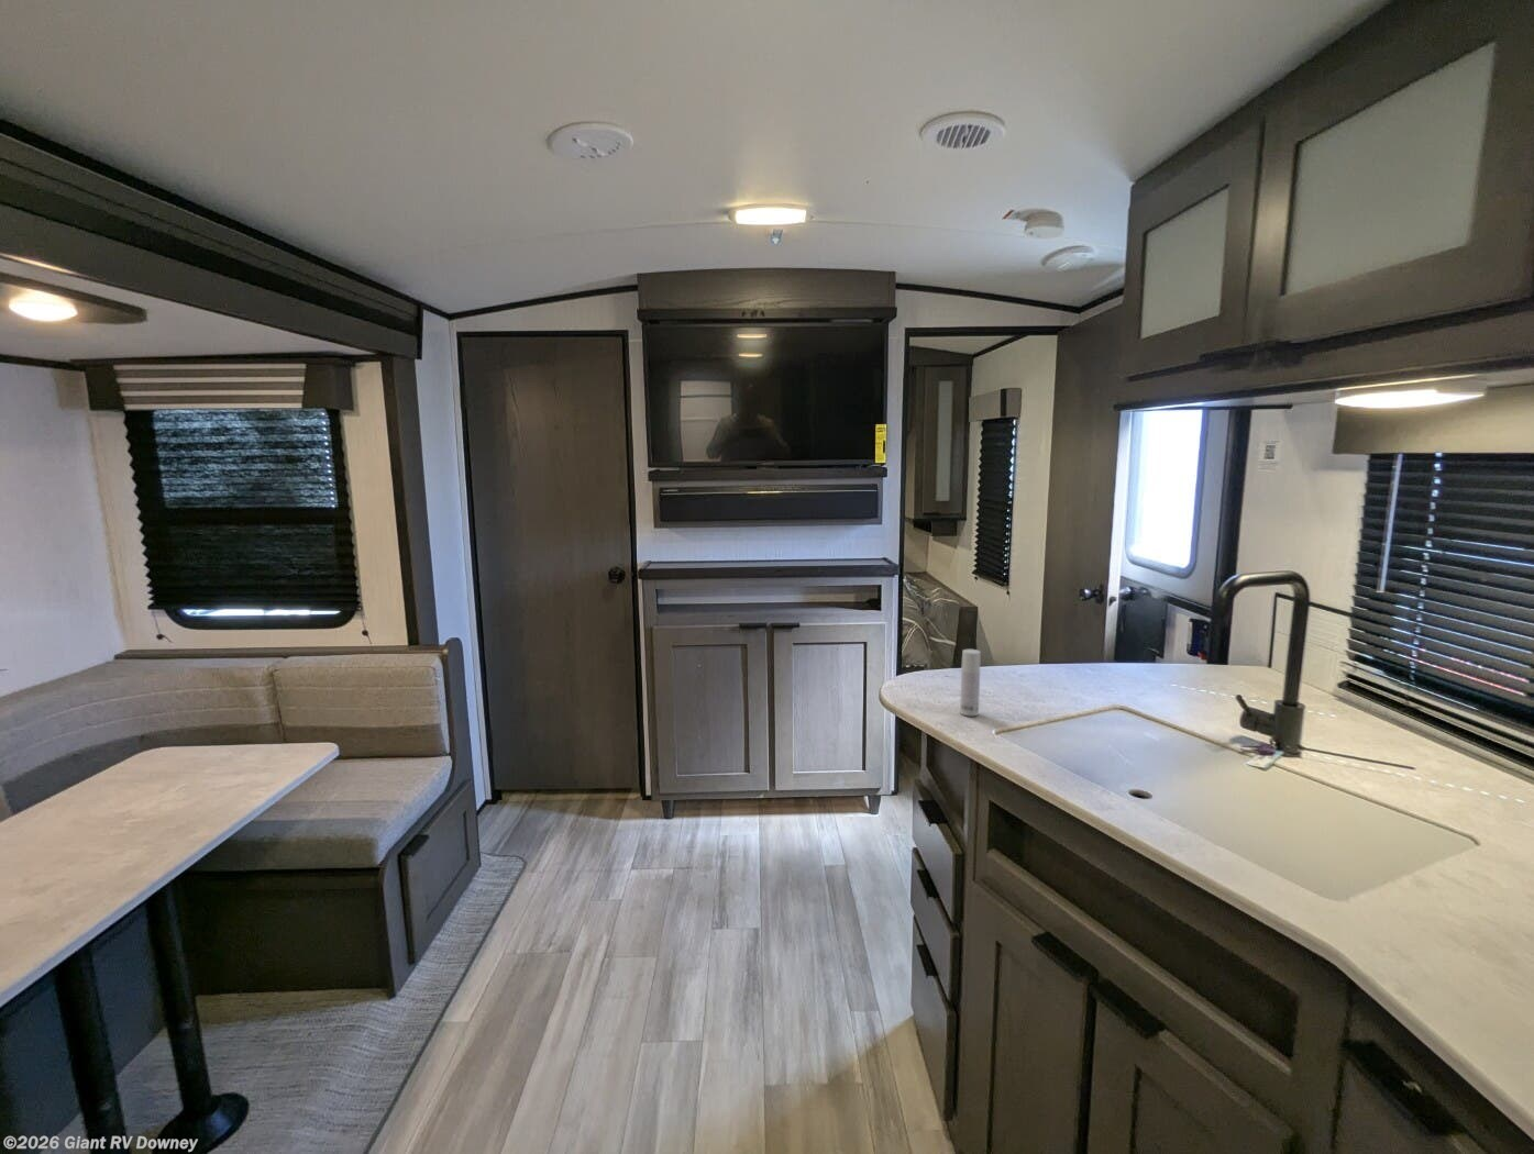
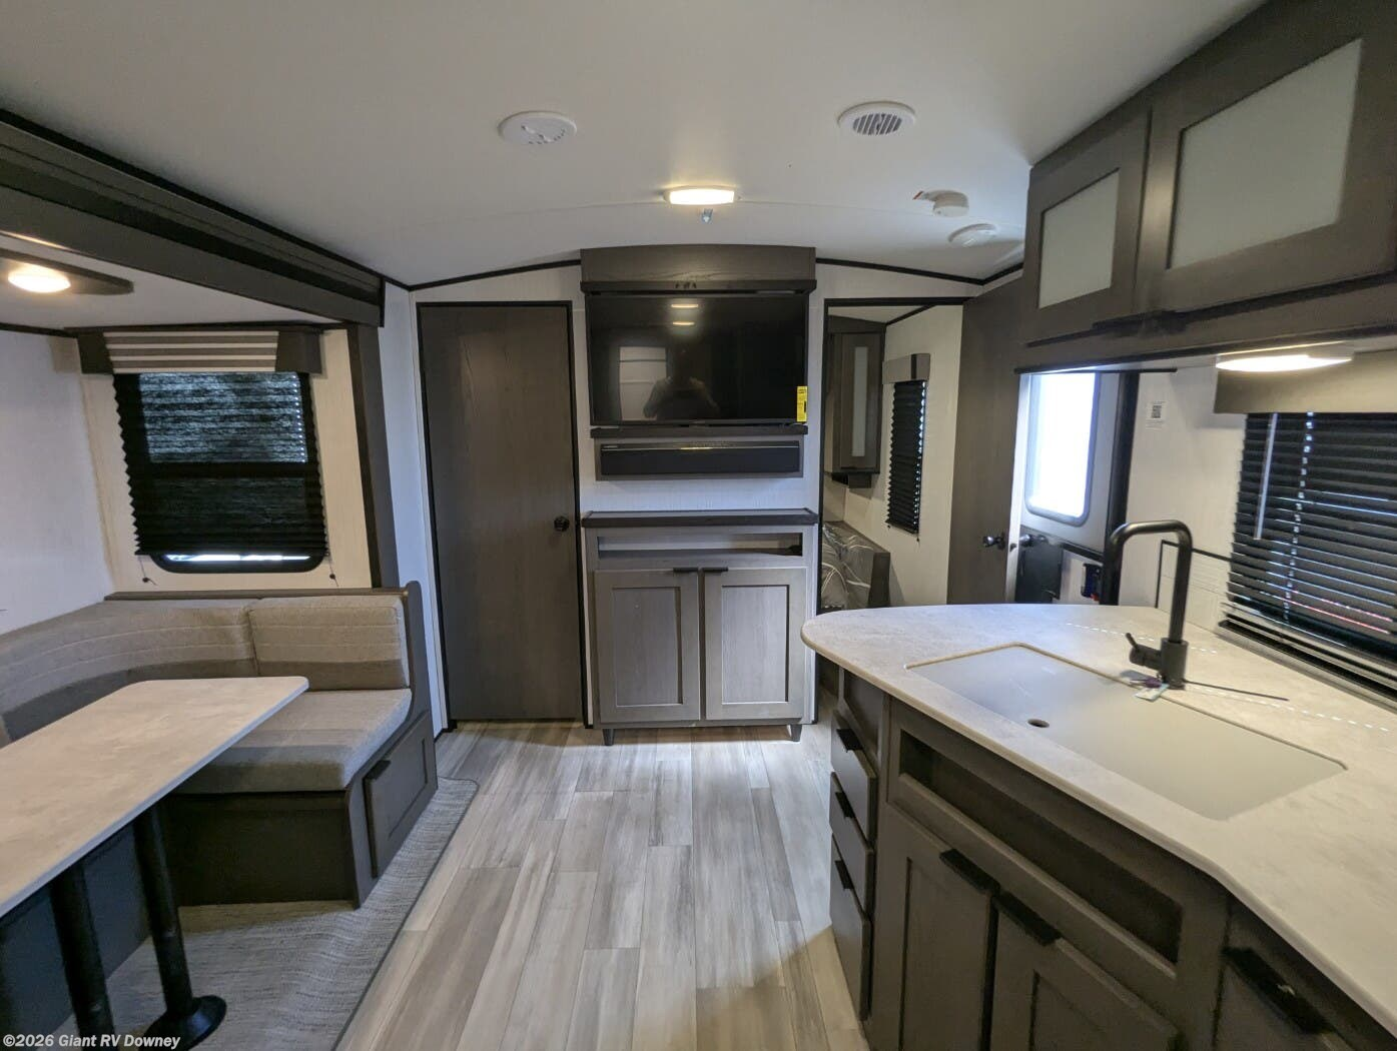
- bottle (970, 681)
